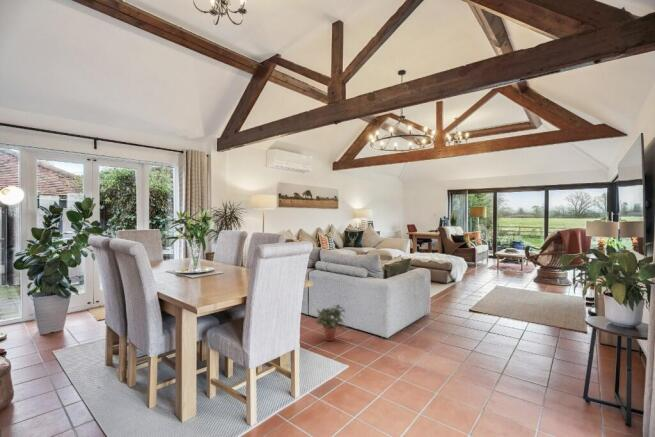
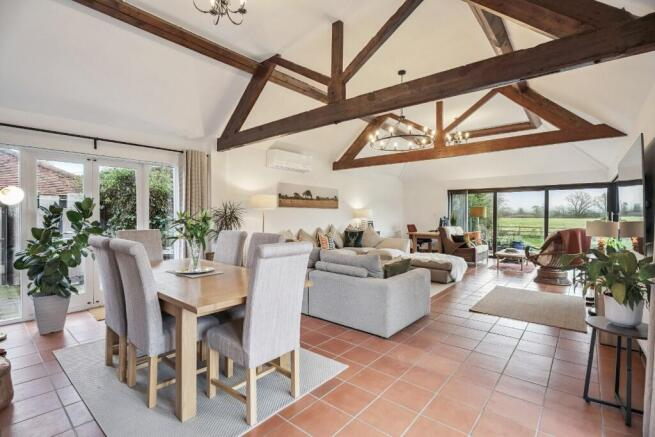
- potted plant (329, 322)
